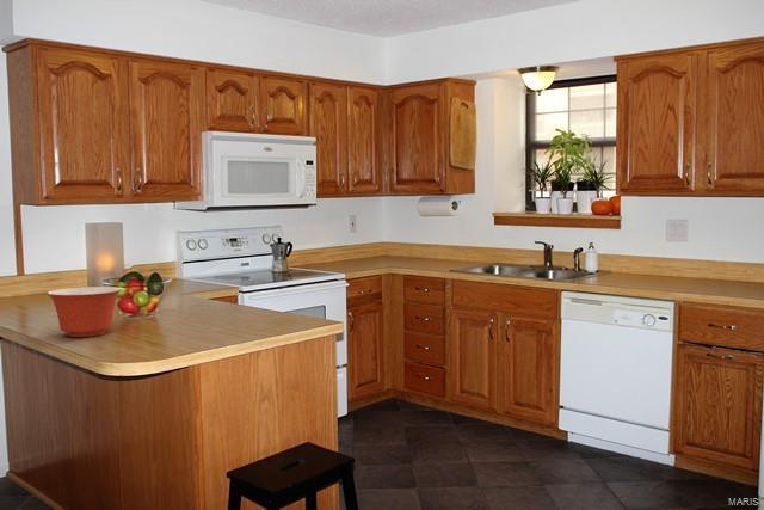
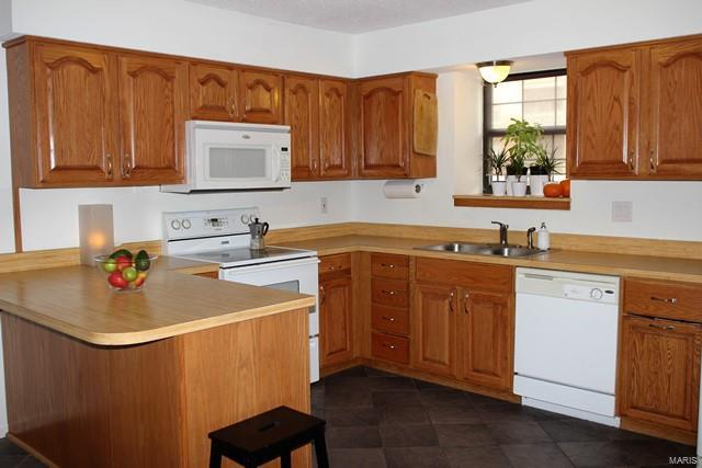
- mixing bowl (85, 312)
